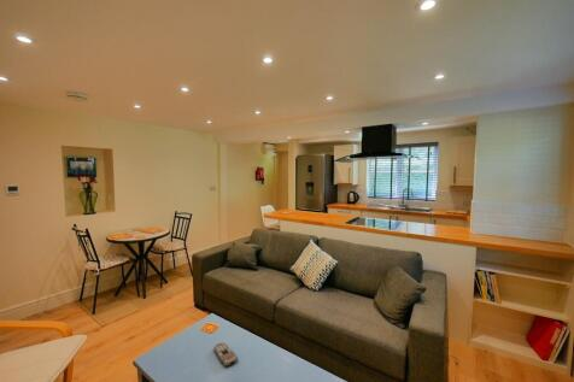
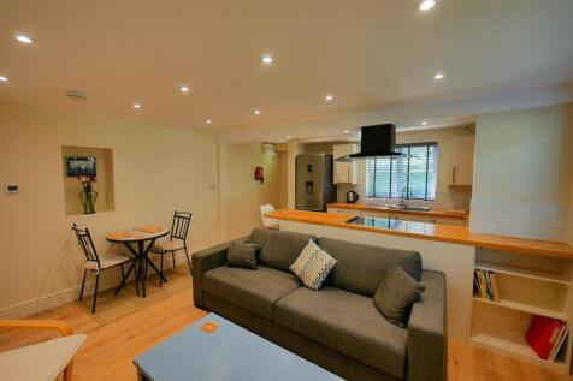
- remote control (224, 353)
